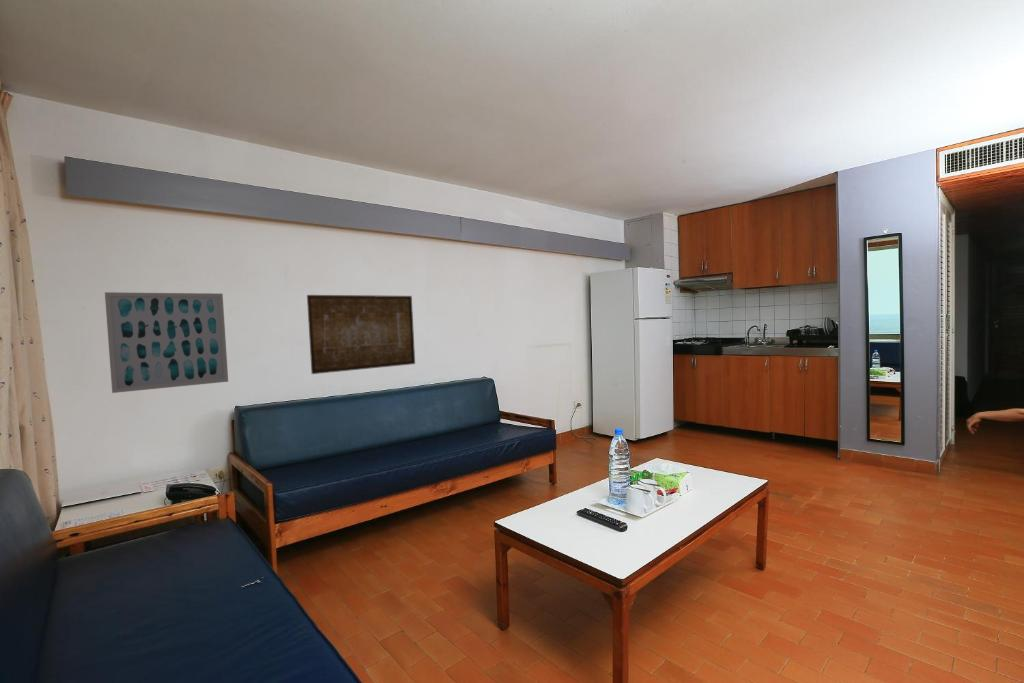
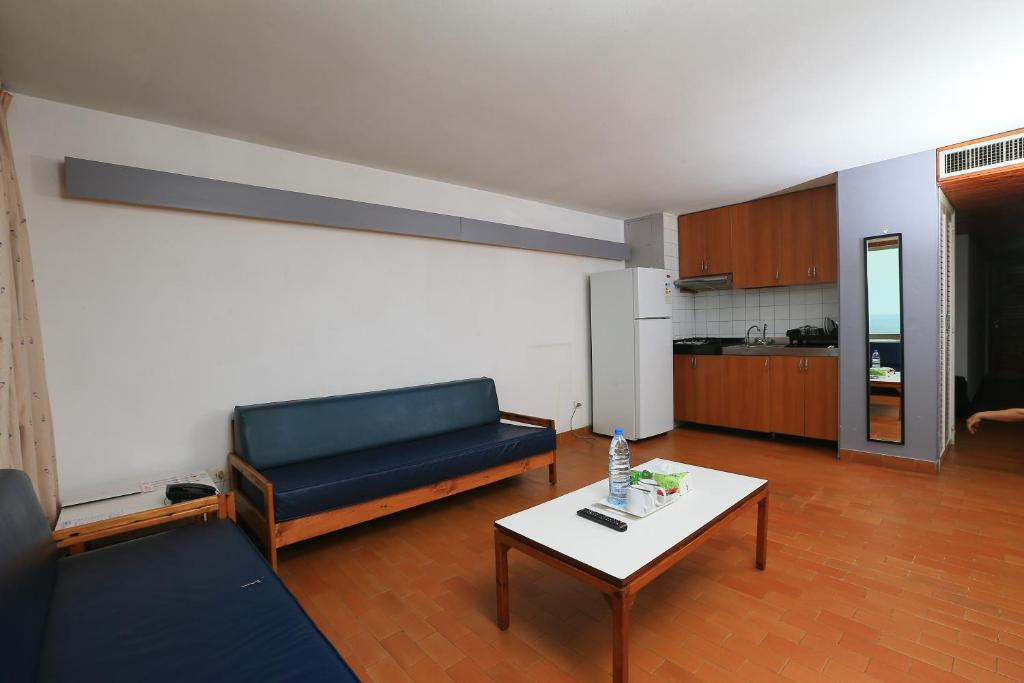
- wall art (170, 340)
- wall art (365, 332)
